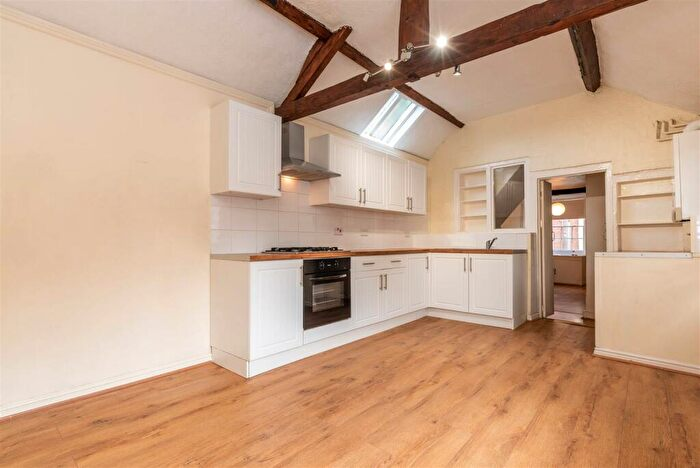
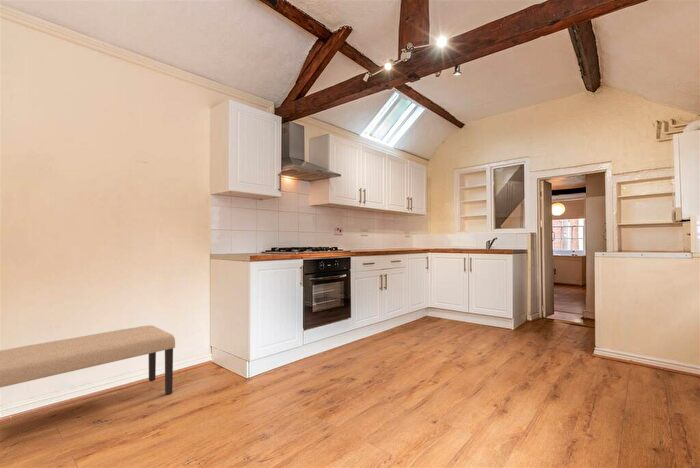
+ bench (79, 369)
